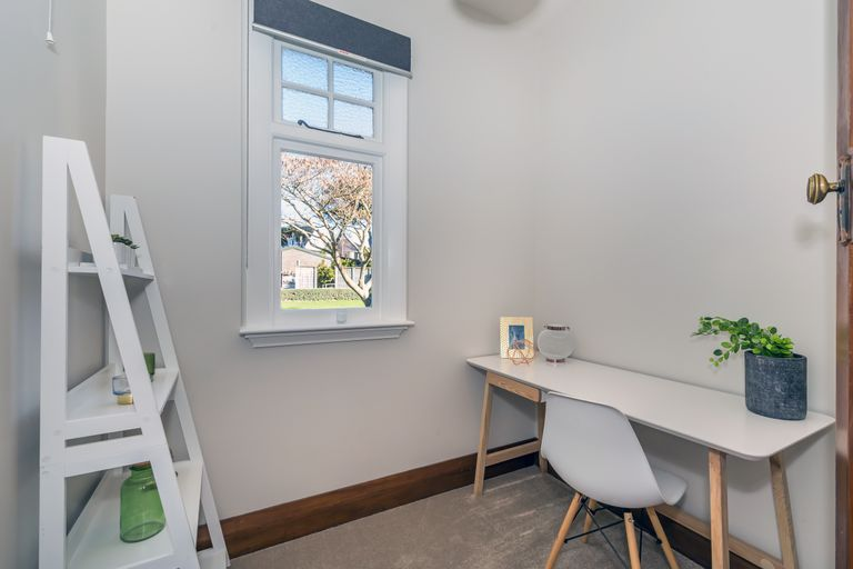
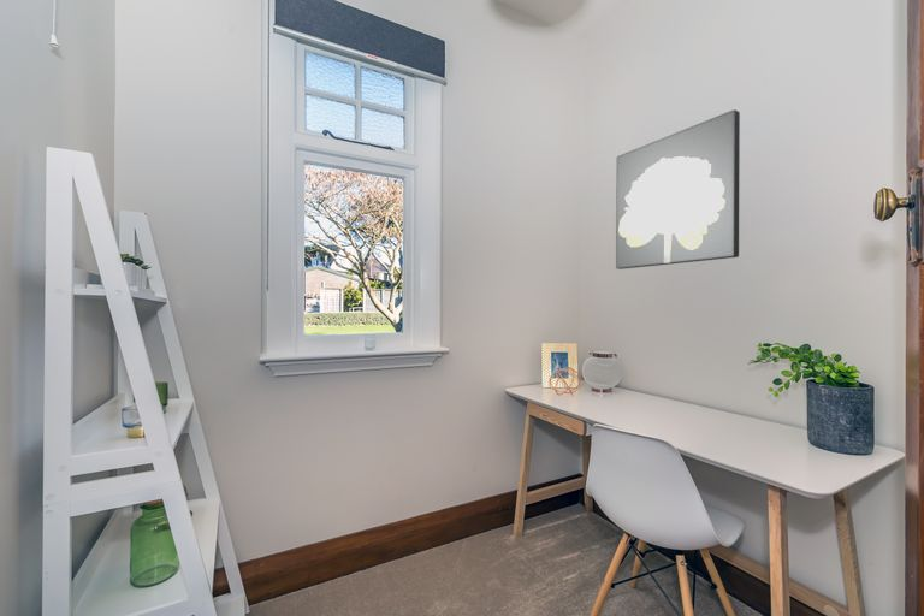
+ wall art (669, 200)
